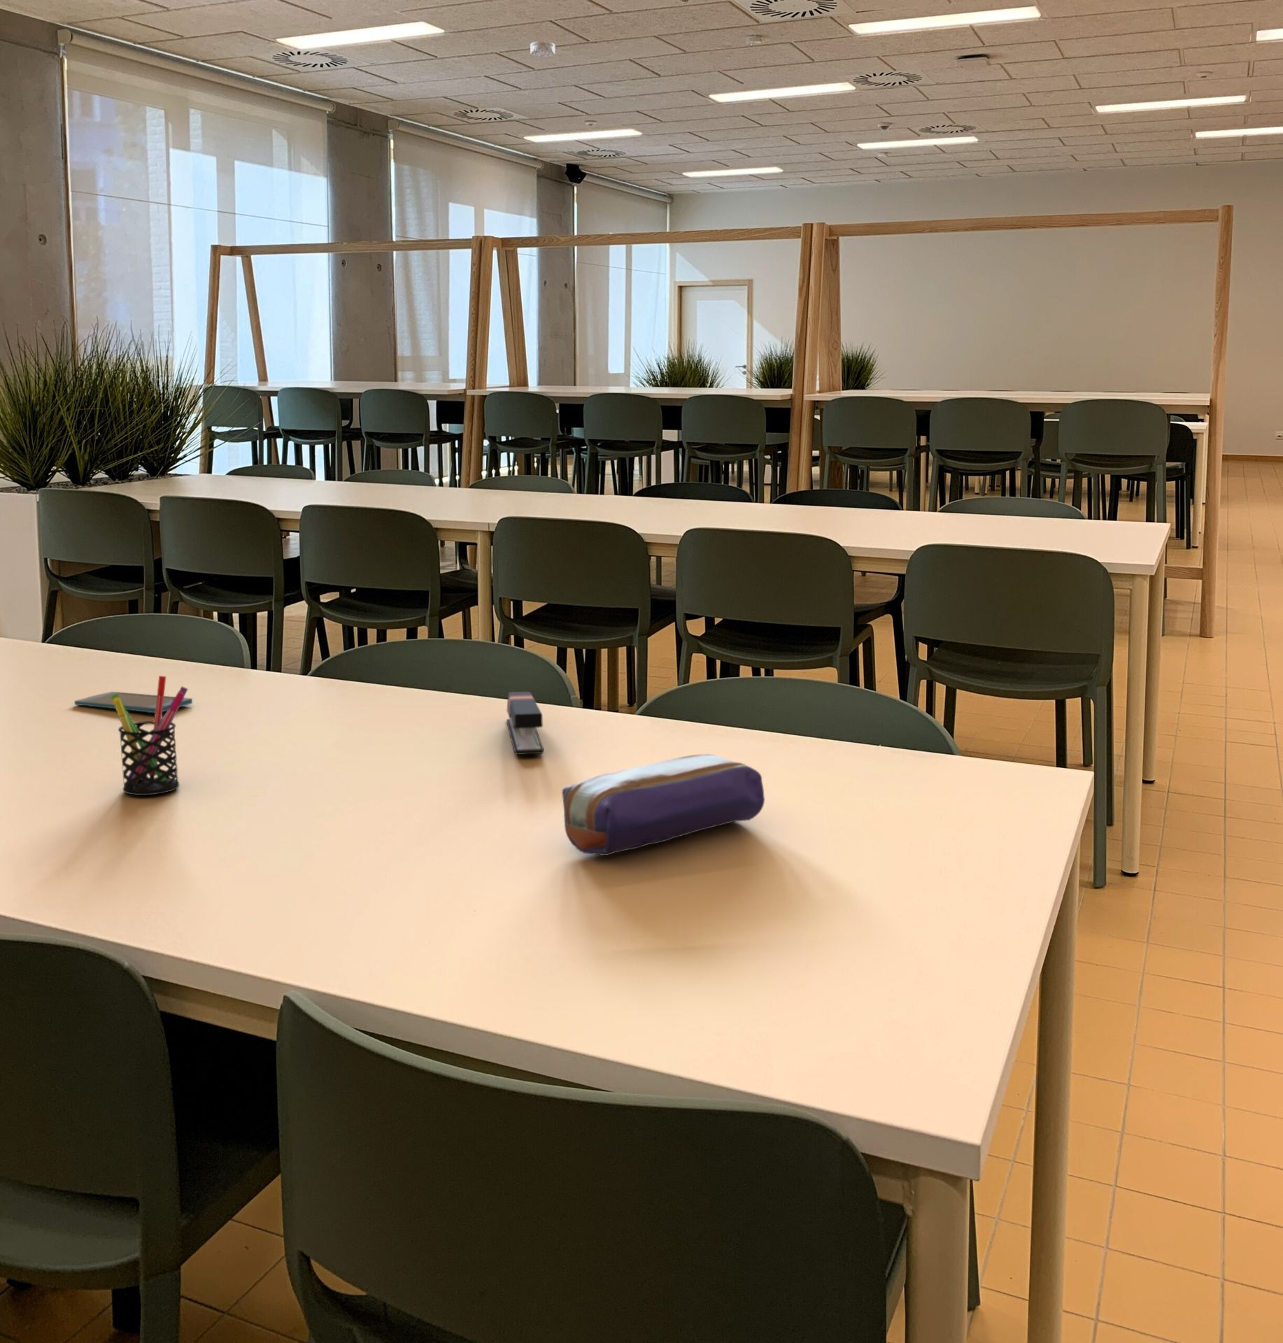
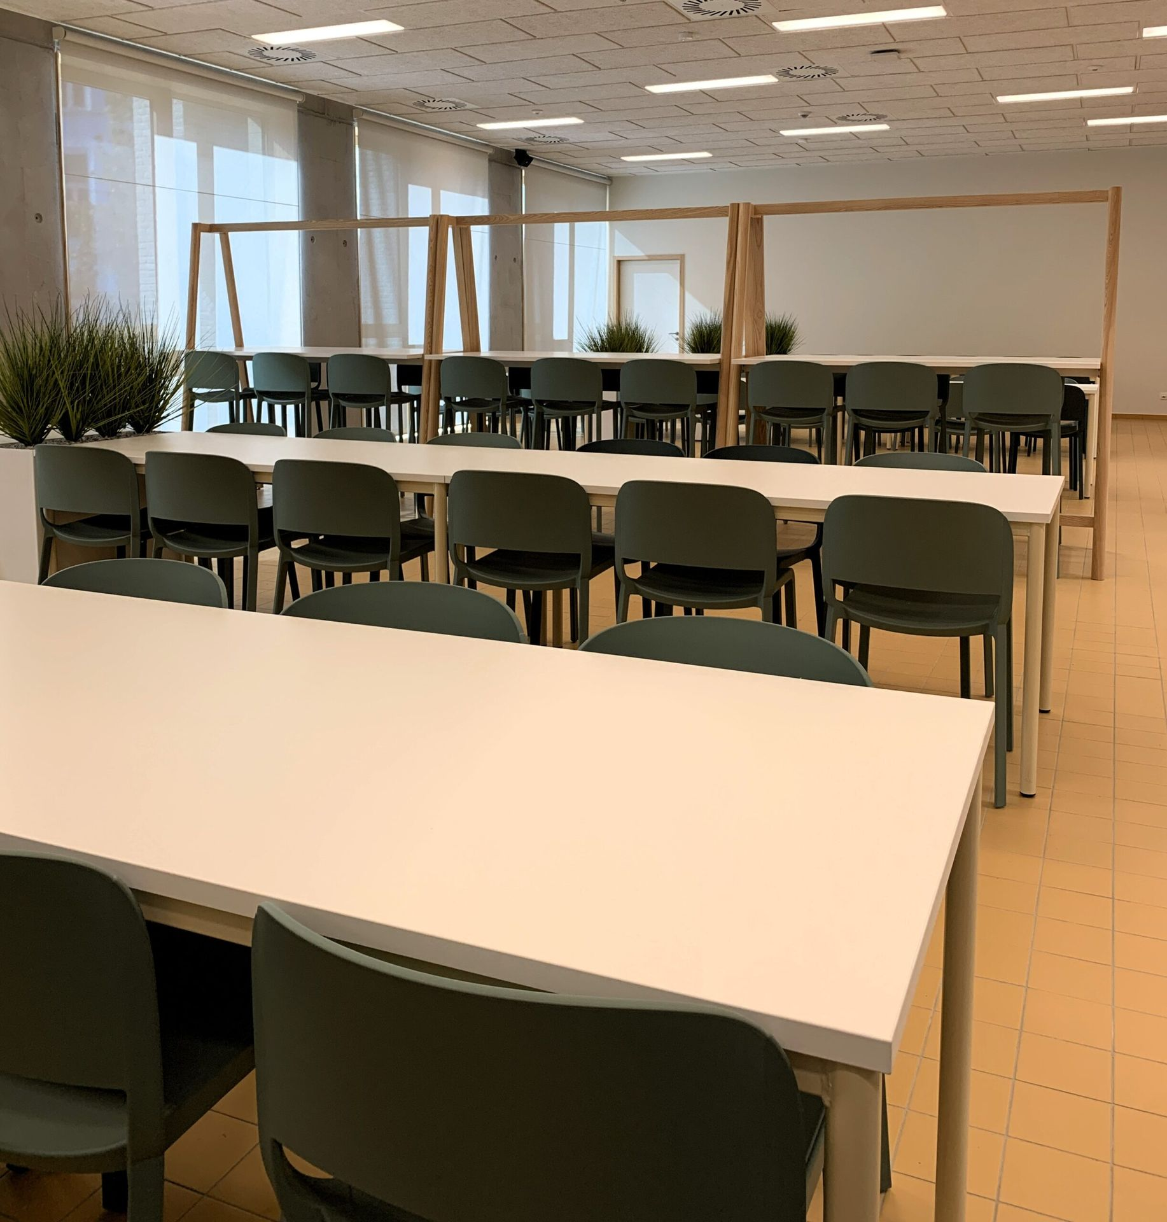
- pencil case (665, 801)
- pen holder (144, 733)
- smoke detector (542, 48)
- stapler (524, 717)
- smartphone (133, 701)
